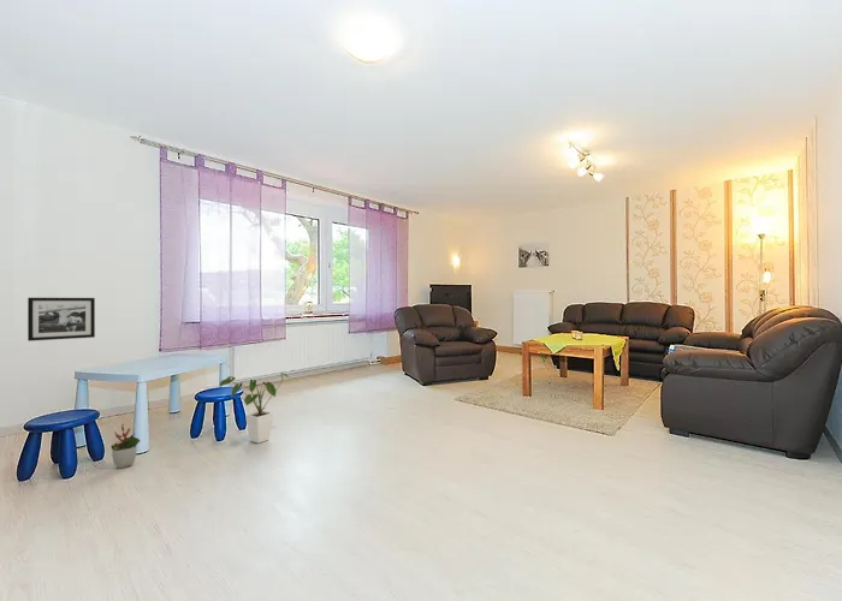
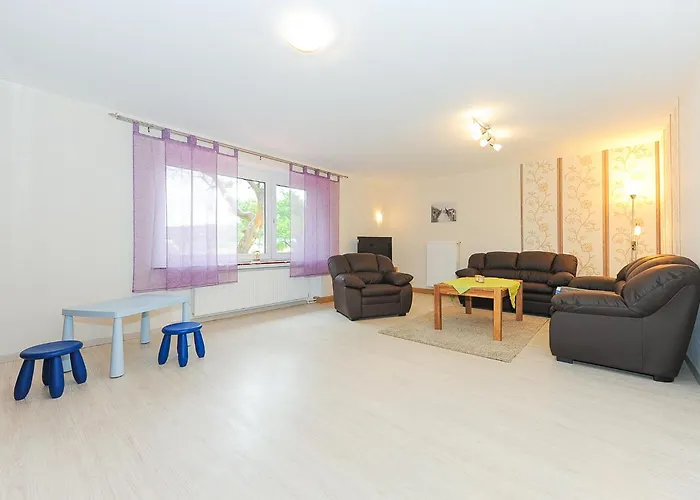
- decorative plant (125, 445)
- house plant (255, 405)
- picture frame (63, 317)
